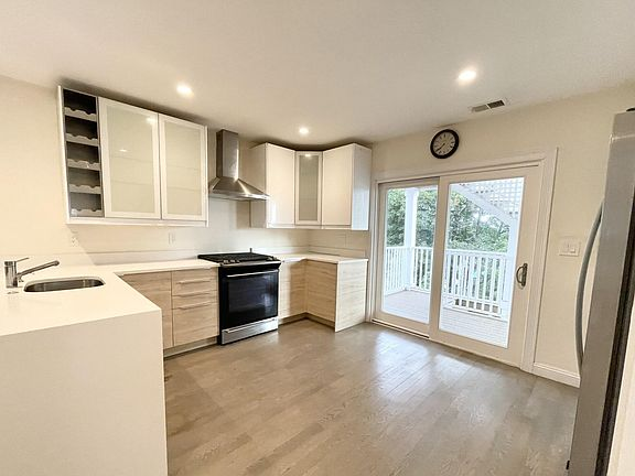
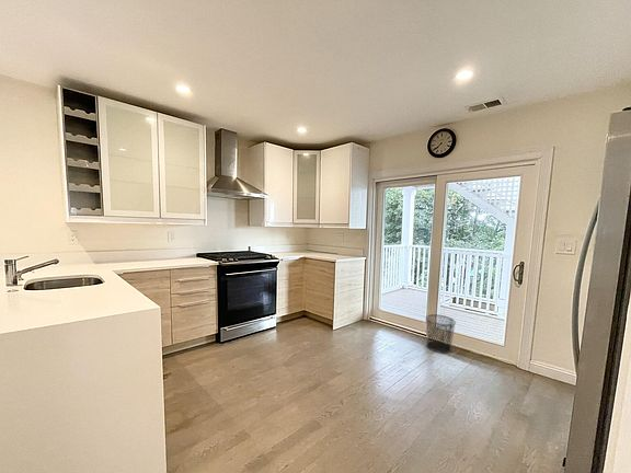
+ waste bin (439, 333)
